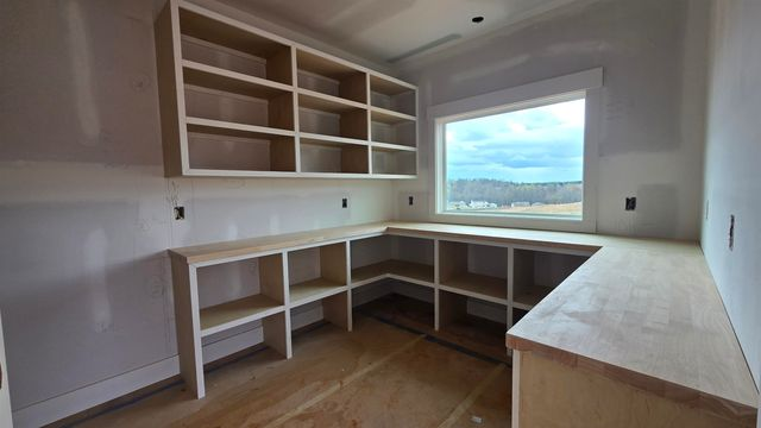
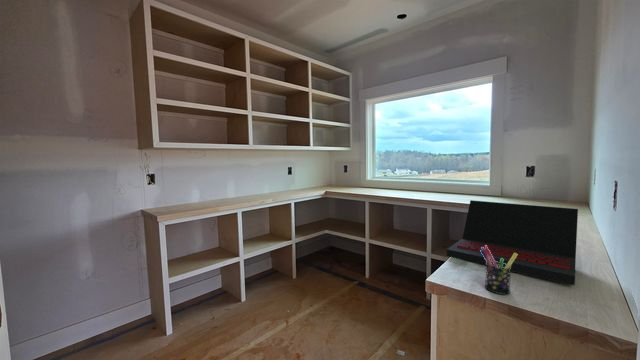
+ laptop (511, 232)
+ pen holder (497, 268)
